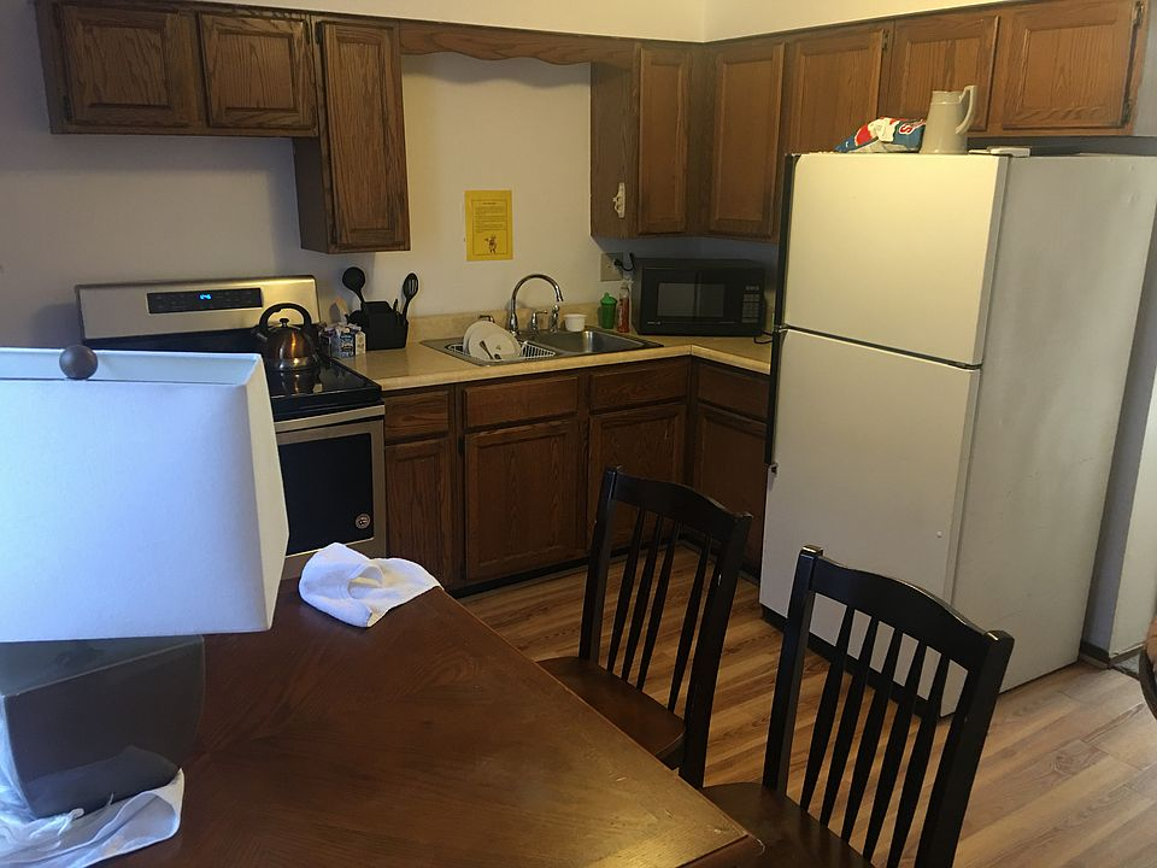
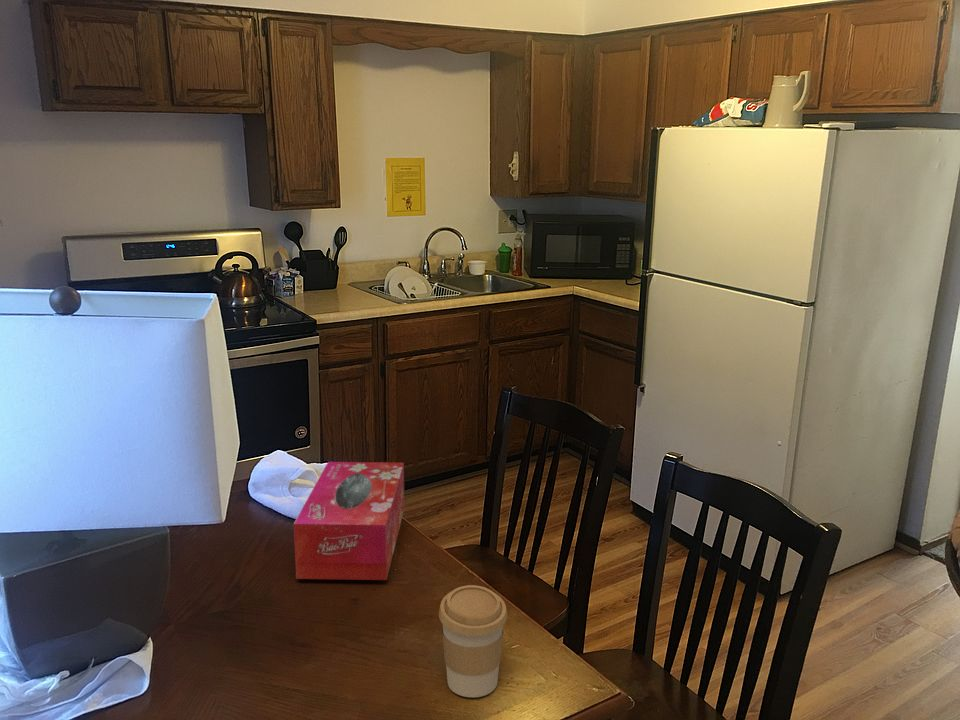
+ coffee cup (472, 640)
+ tissue box (354, 515)
